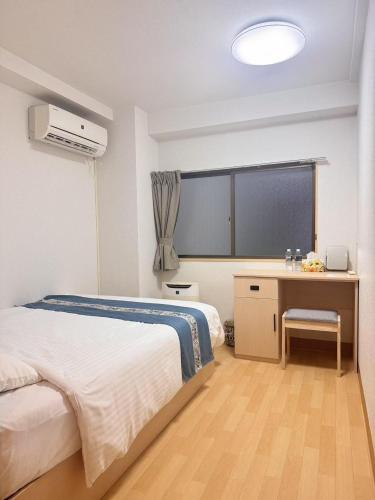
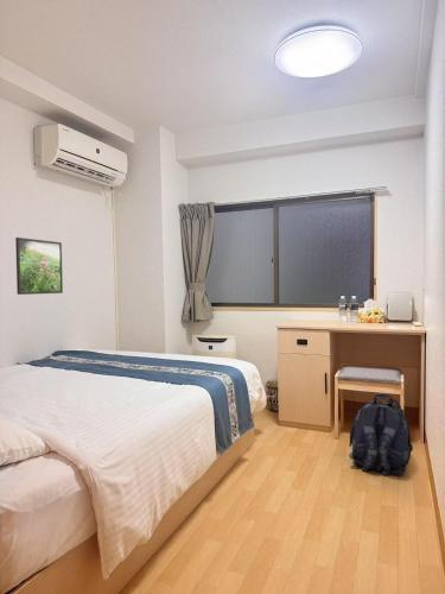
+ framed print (40, 266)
+ backpack (380, 428)
